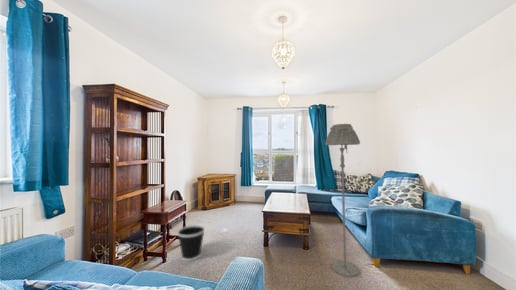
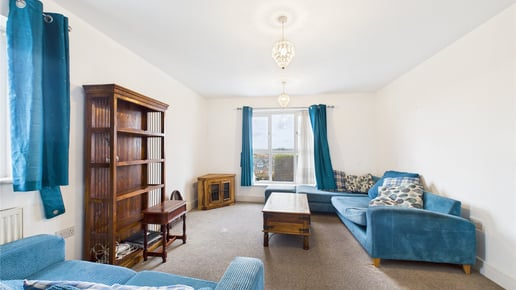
- floor lamp (343, 196)
- wastebasket (191, 243)
